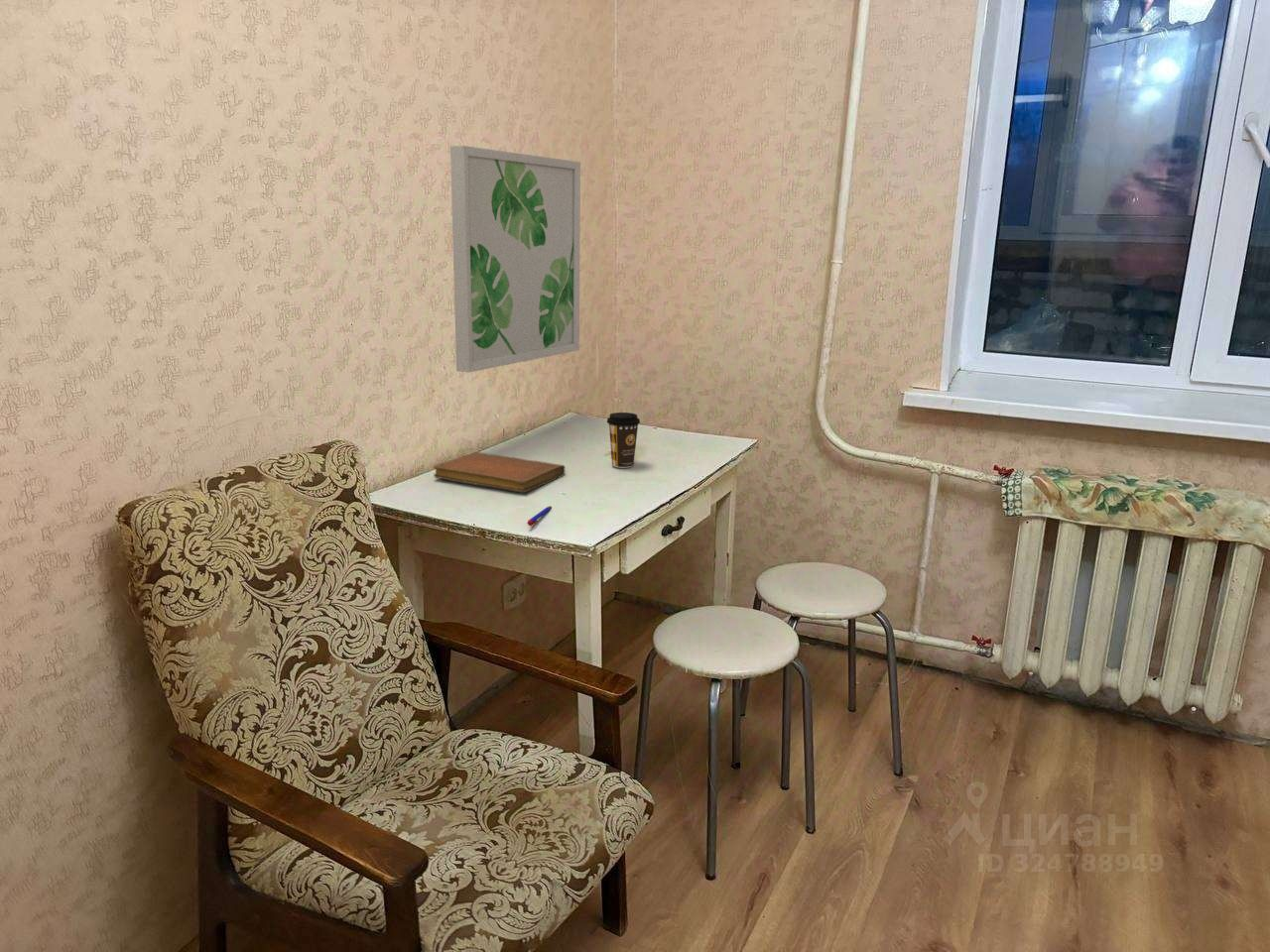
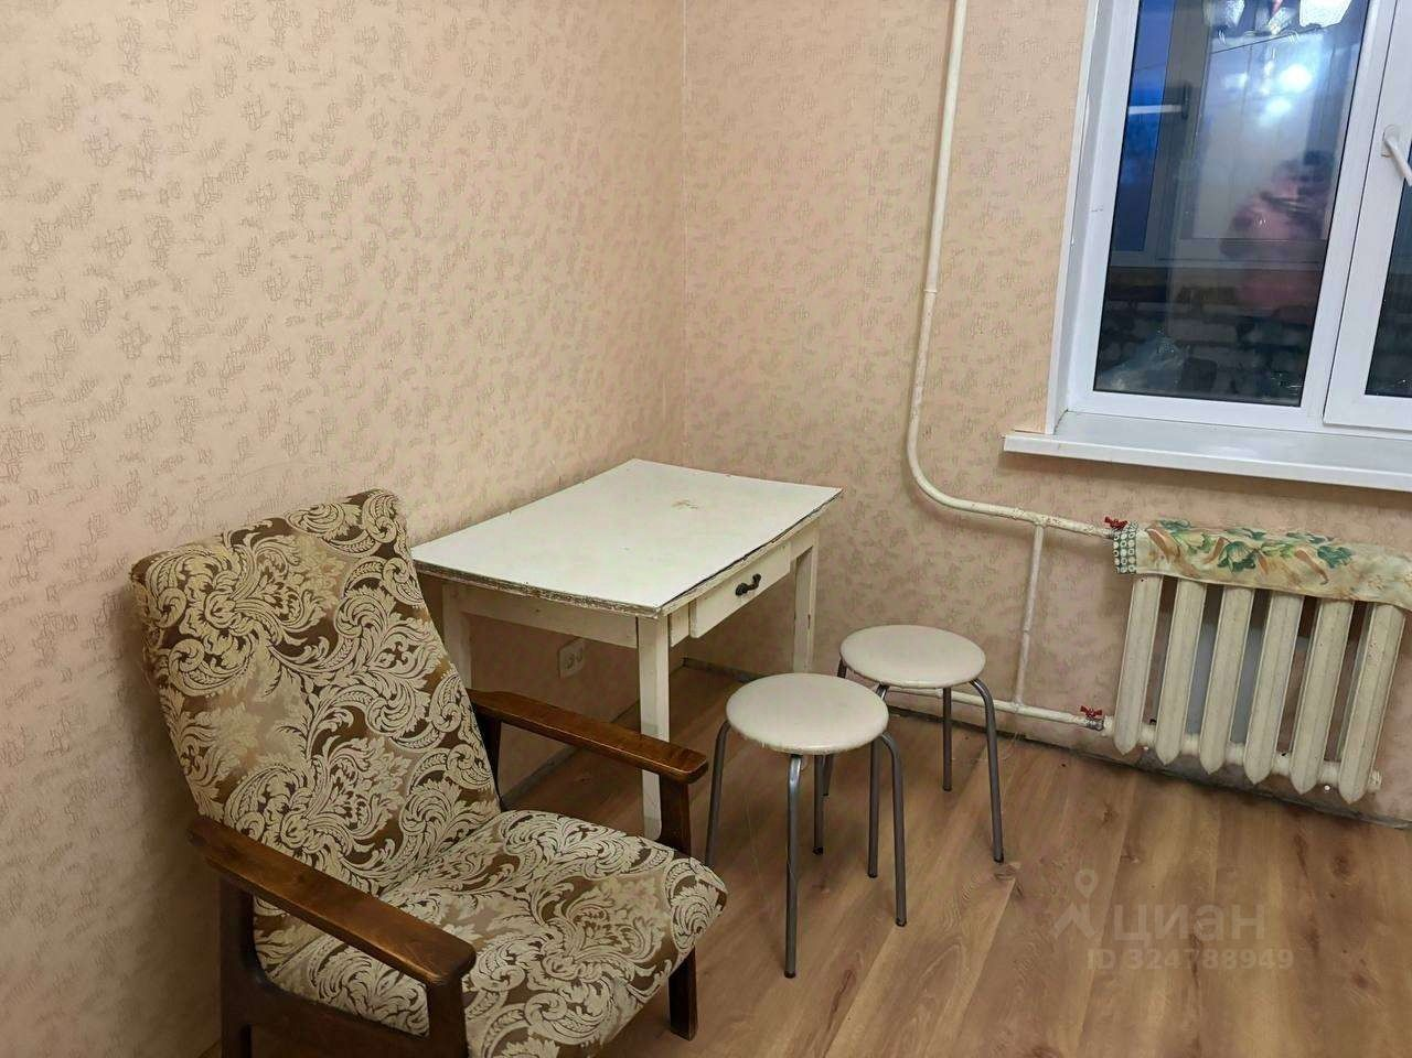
- coffee cup (623, 439)
- pen (540, 514)
- notebook (499, 470)
- wall art (522, 260)
